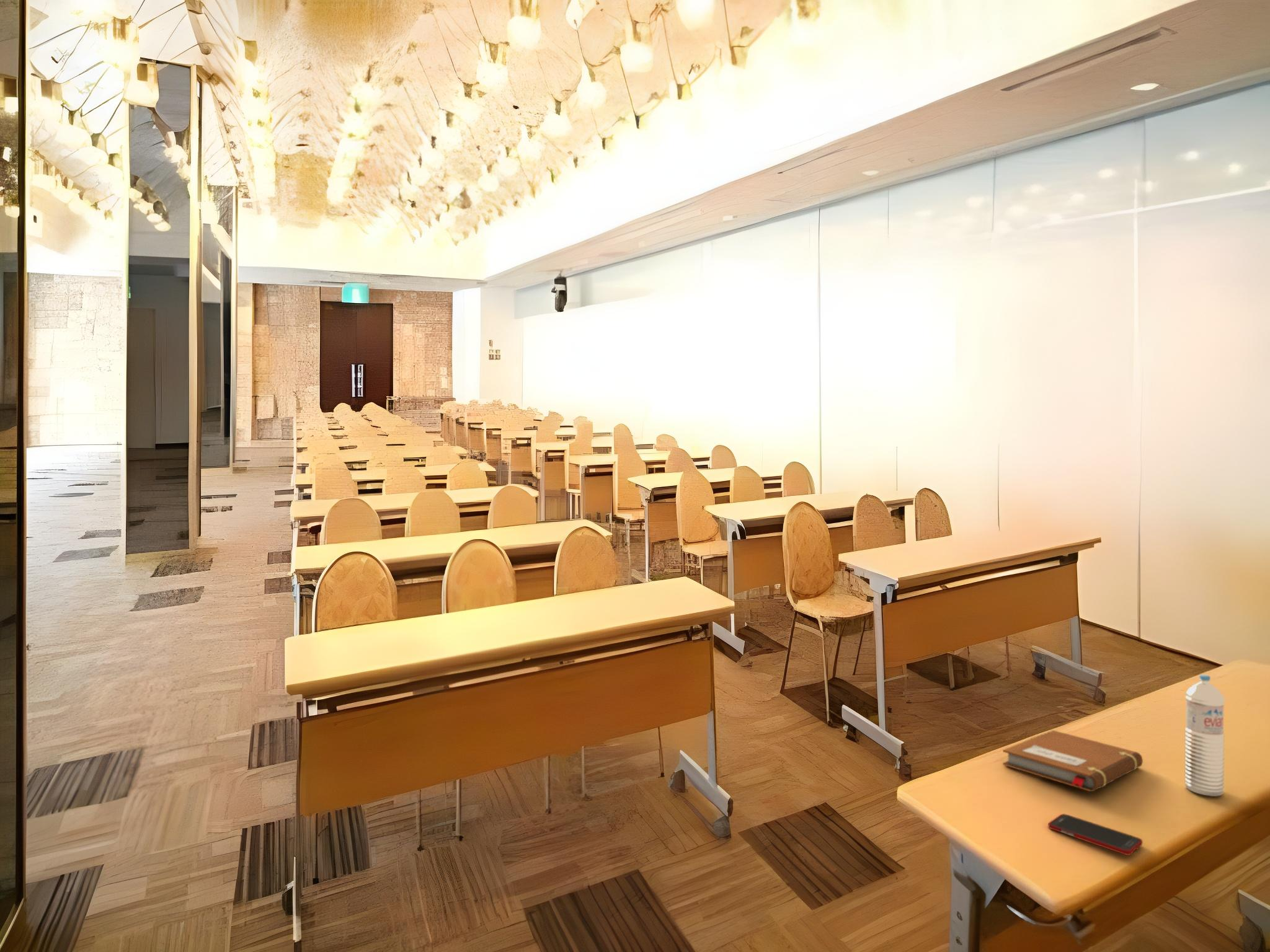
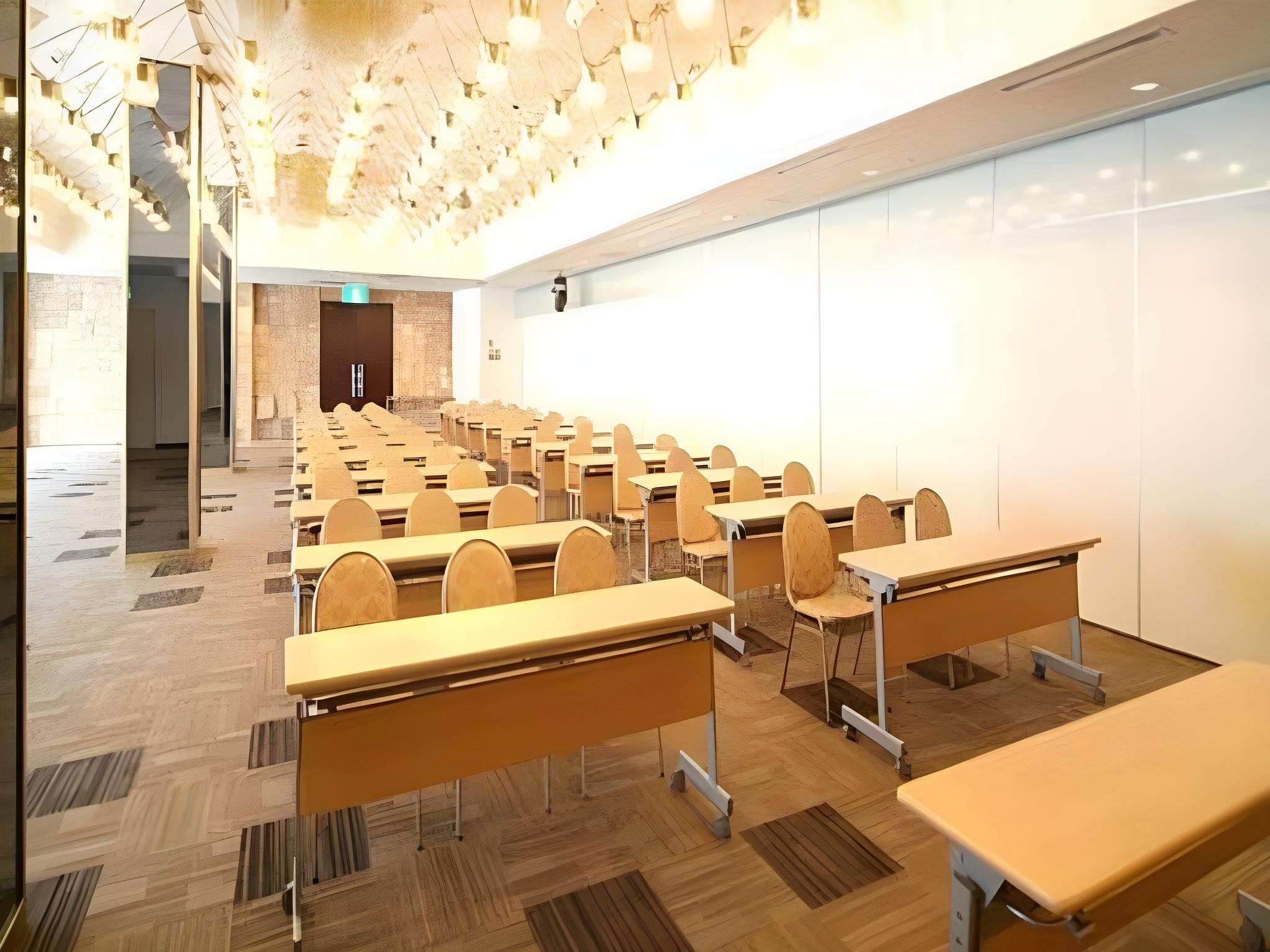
- notebook (1071, 759)
- cell phone (1094, 834)
- water bottle (1204, 733)
